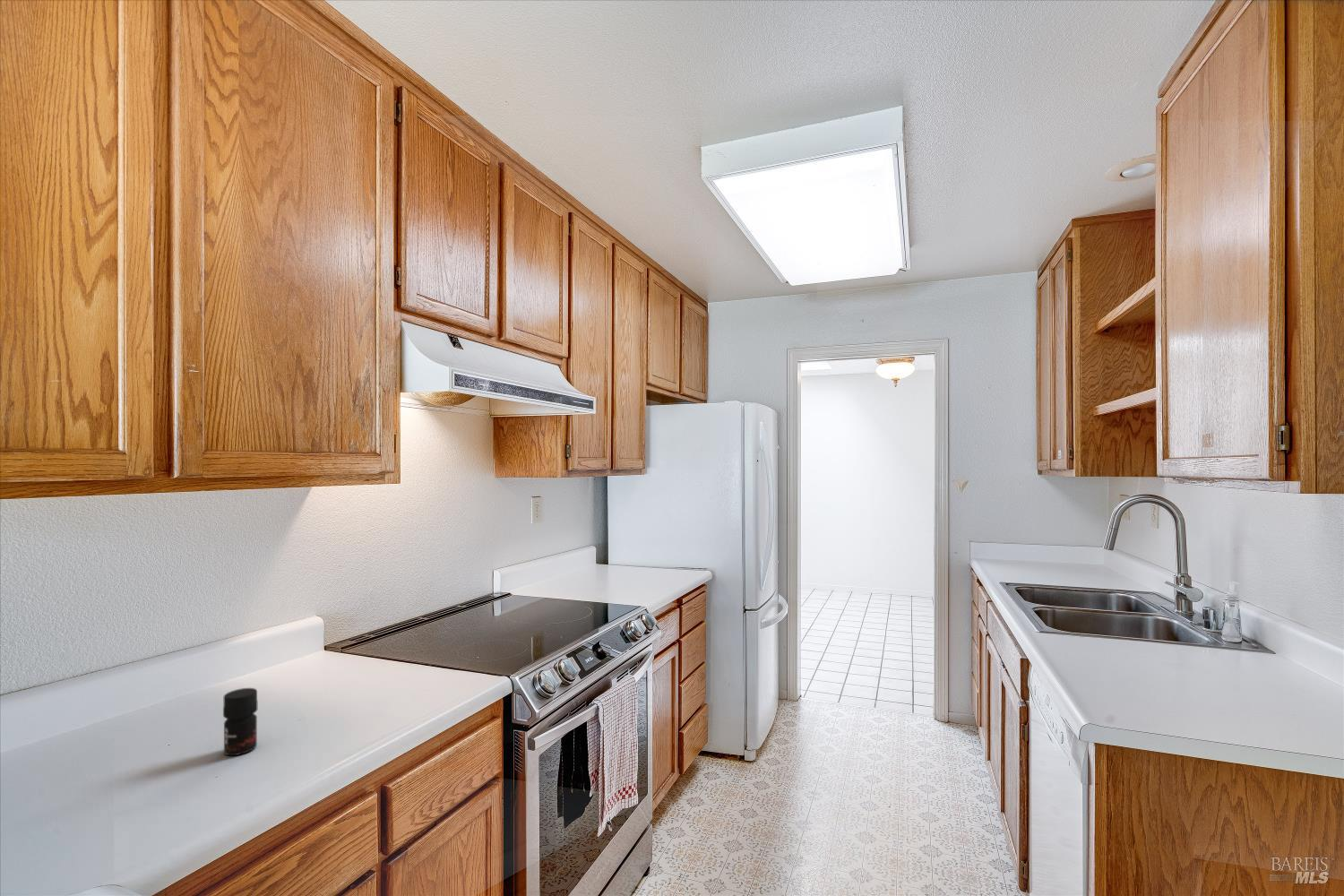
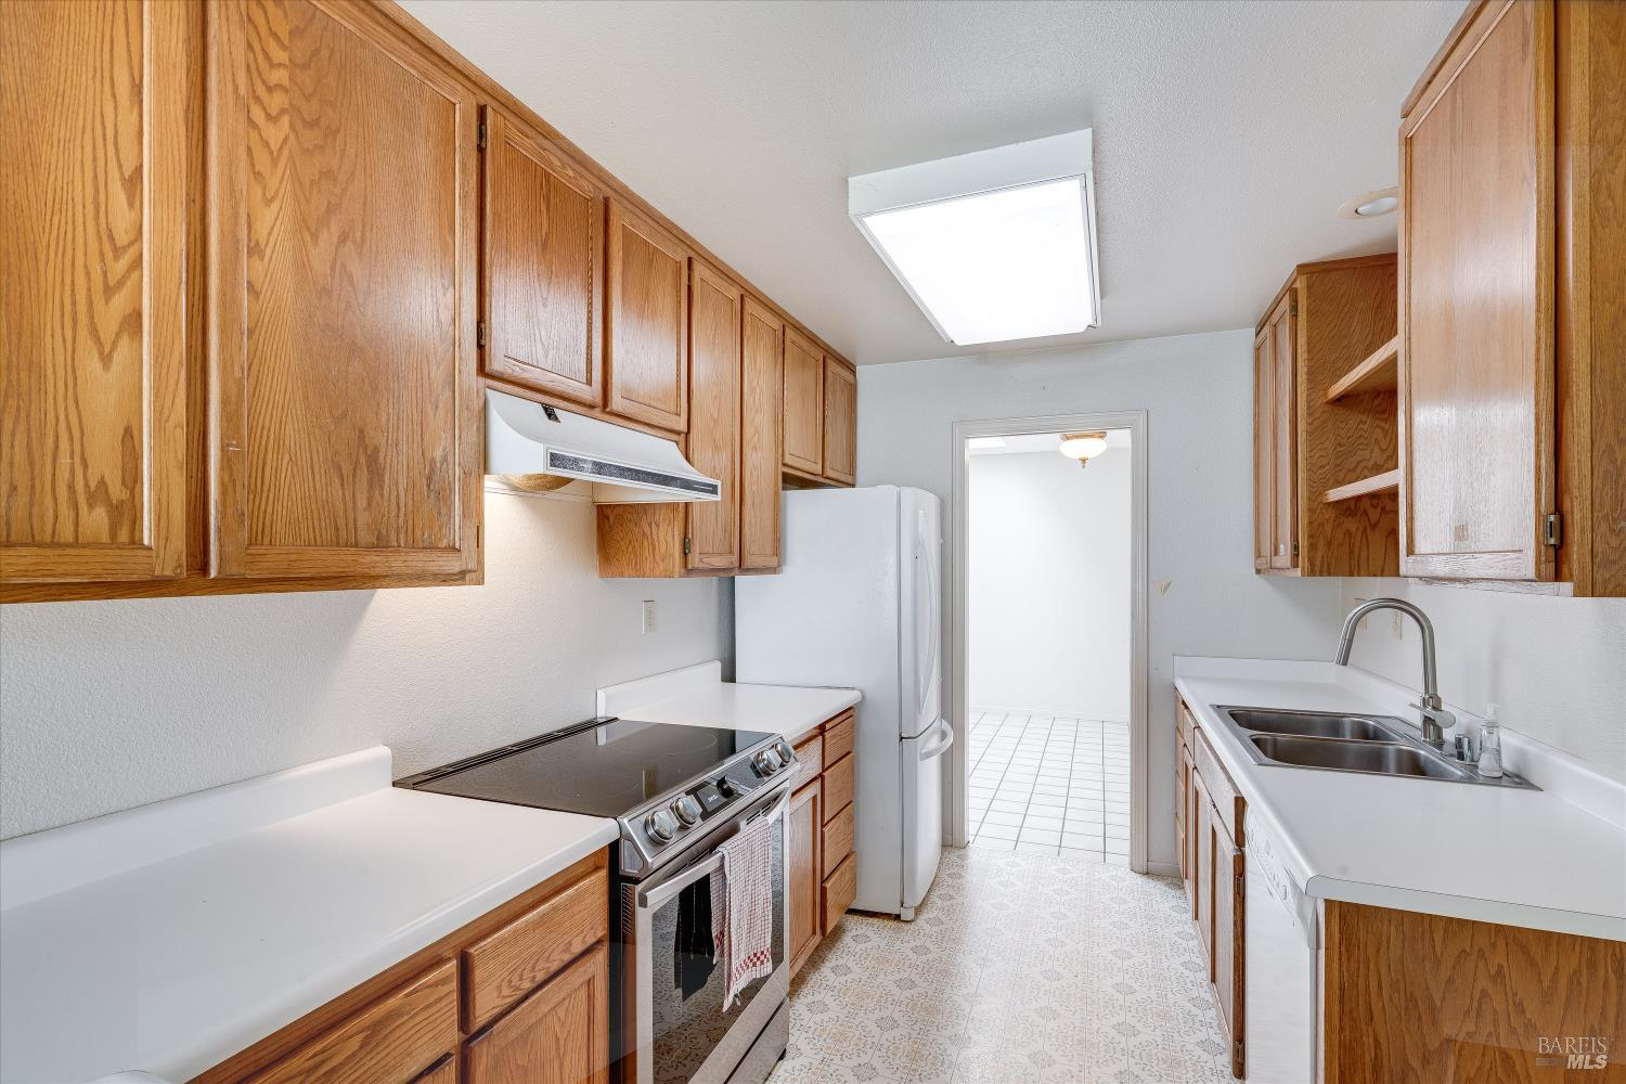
- jar (240, 720)
